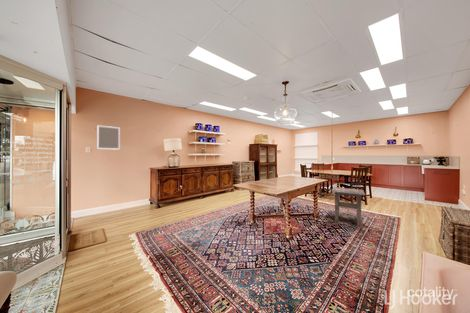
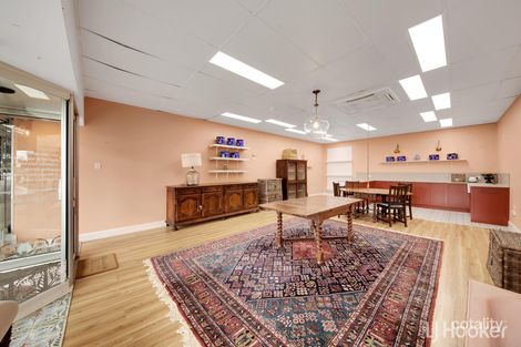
- side table (347, 205)
- home mirror (108, 137)
